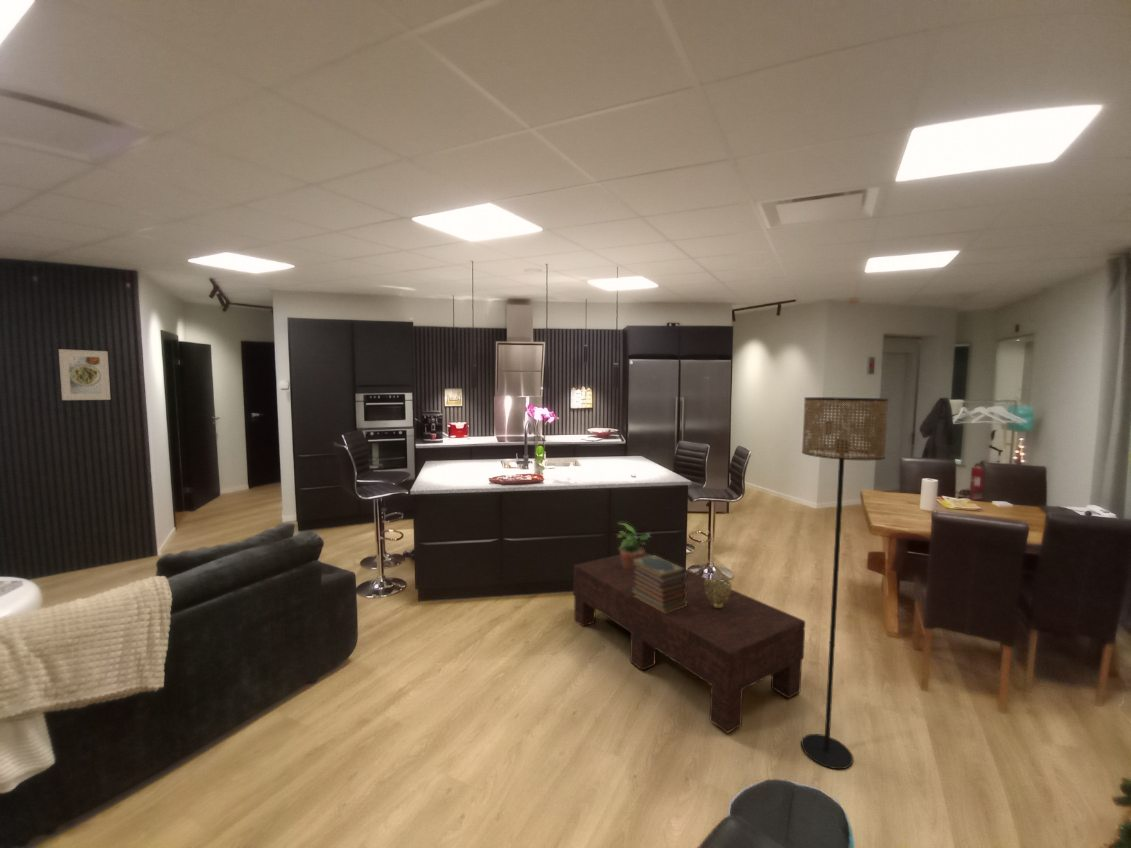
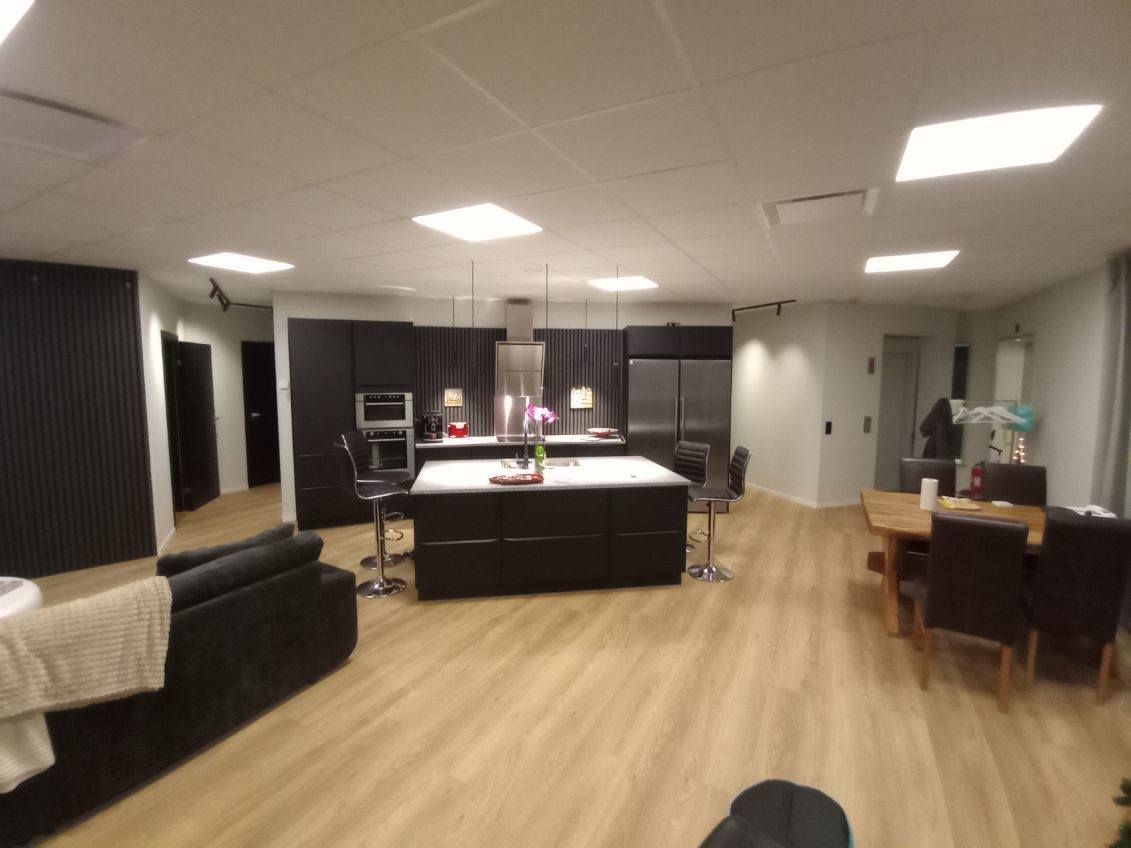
- book stack (658, 582)
- coffee table (673, 620)
- decorative bowl (717, 594)
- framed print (85, 375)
- potted plant (636, 546)
- floor lamp (835, 579)
